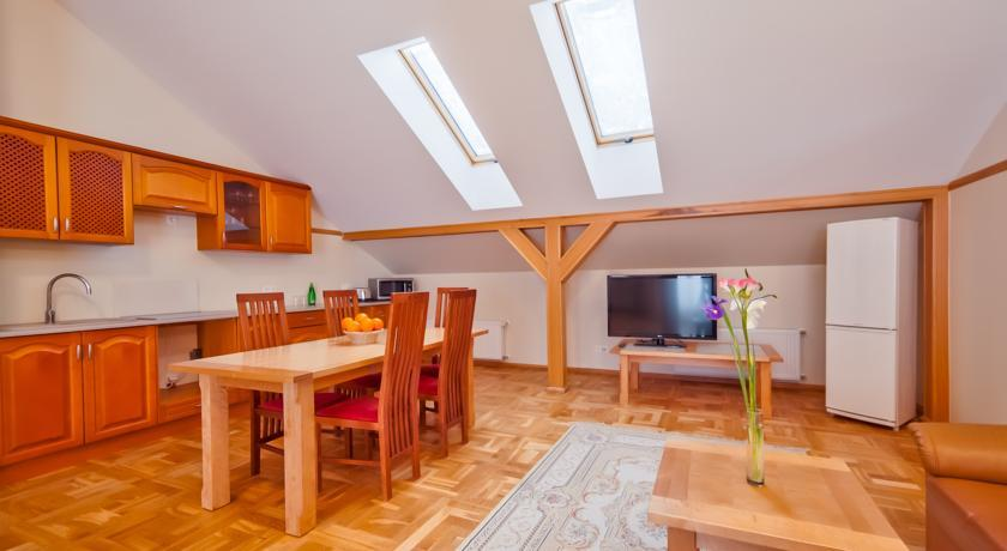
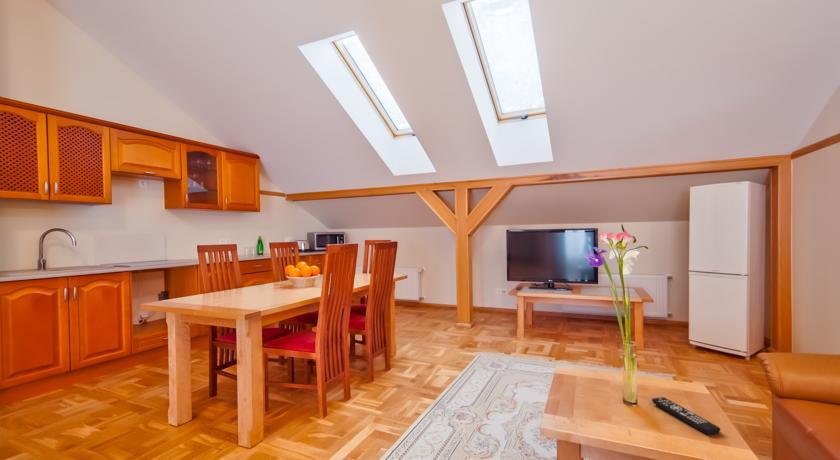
+ remote control (683, 414)
